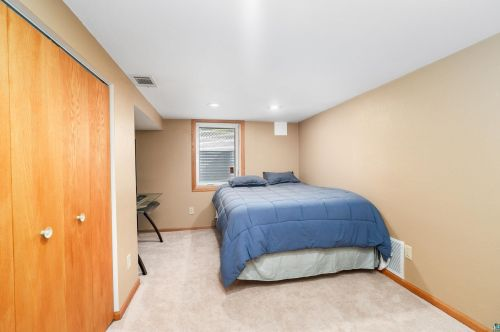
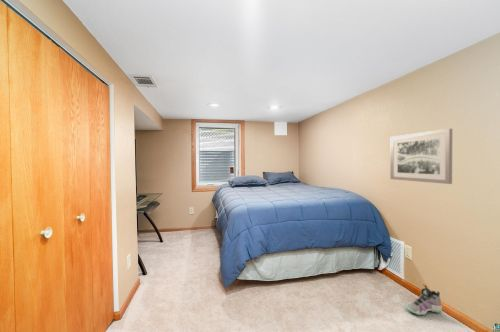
+ wall art (417, 157)
+ sneaker (423, 297)
